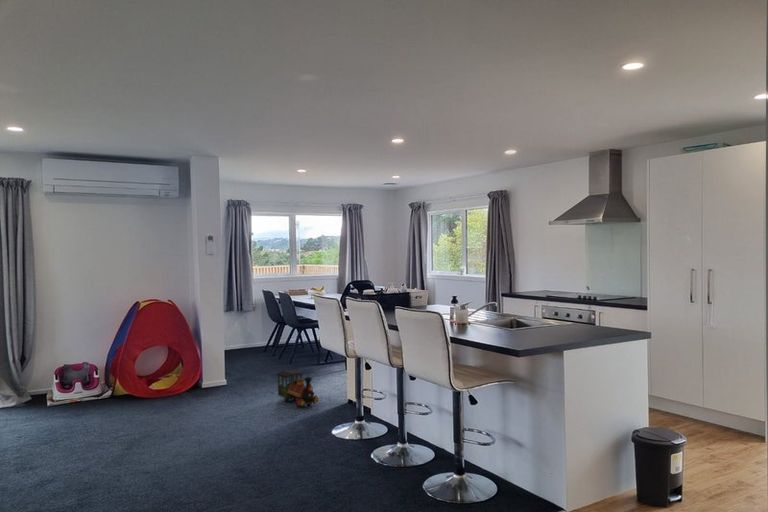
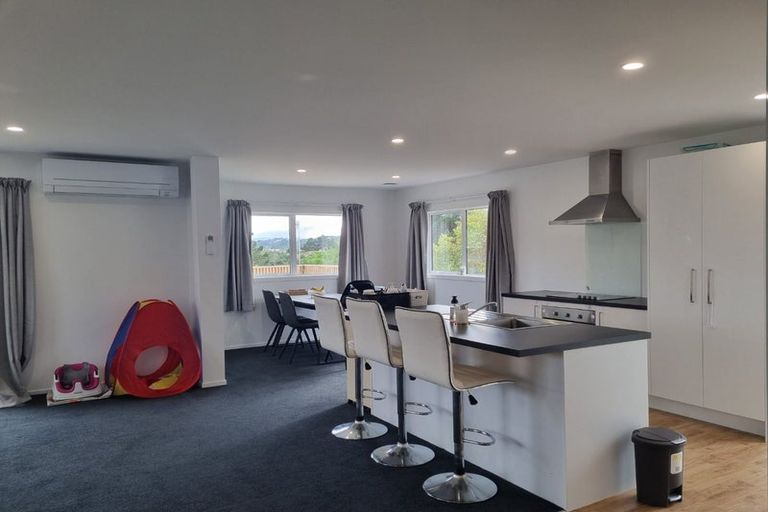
- toy train (298, 388)
